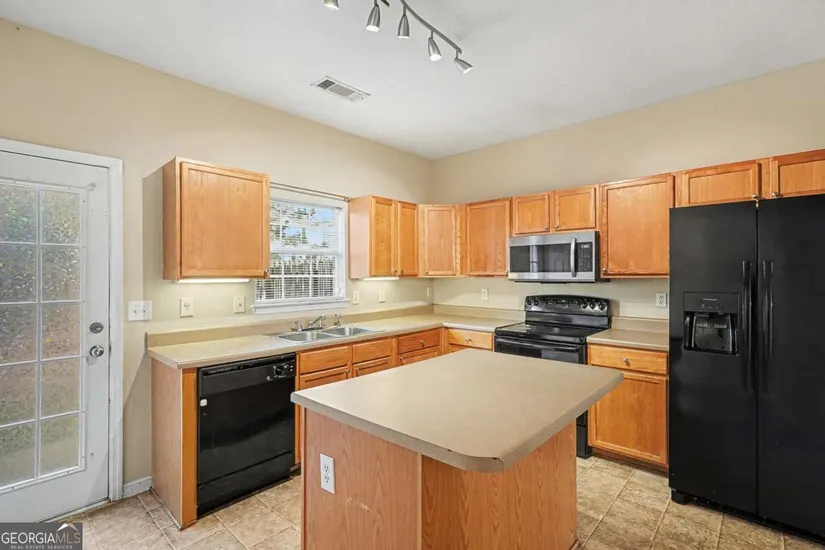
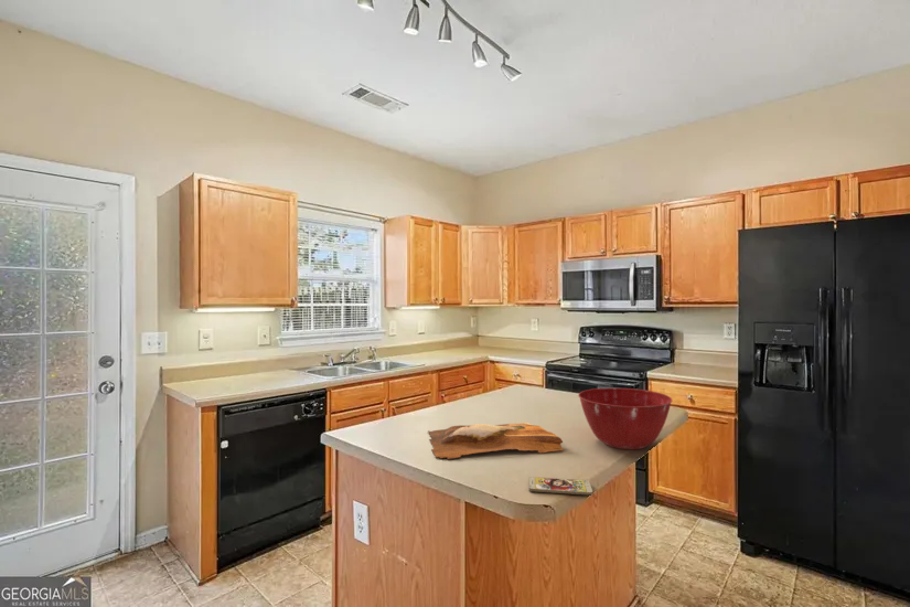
+ mixing bowl (623, 418)
+ smartphone (559, 486)
+ cutting board (489, 433)
